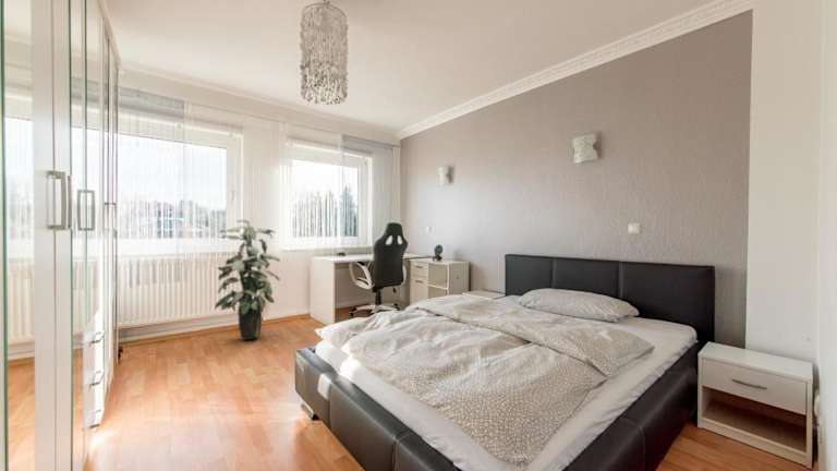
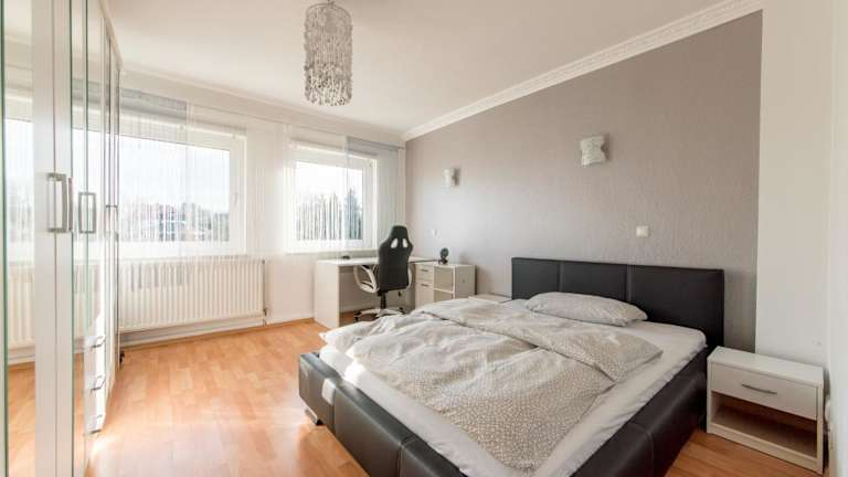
- indoor plant (246, 278)
